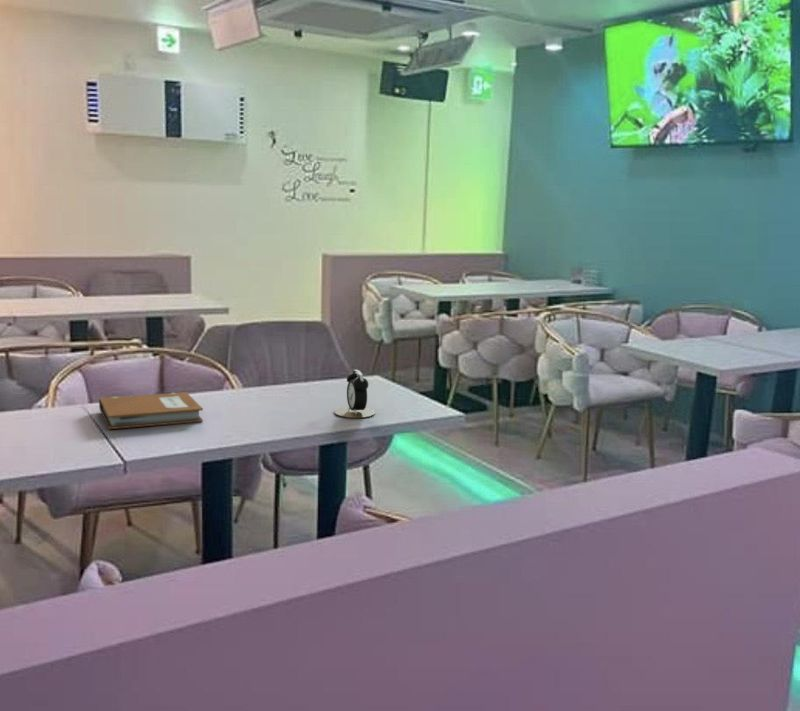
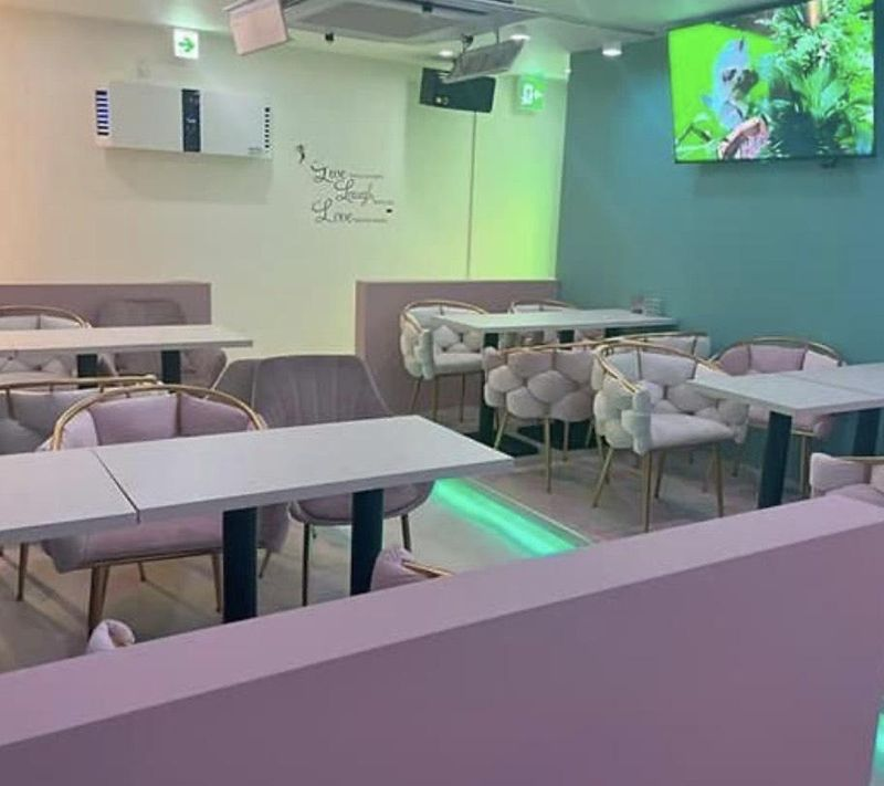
- alarm clock (355, 391)
- notebook (152, 408)
